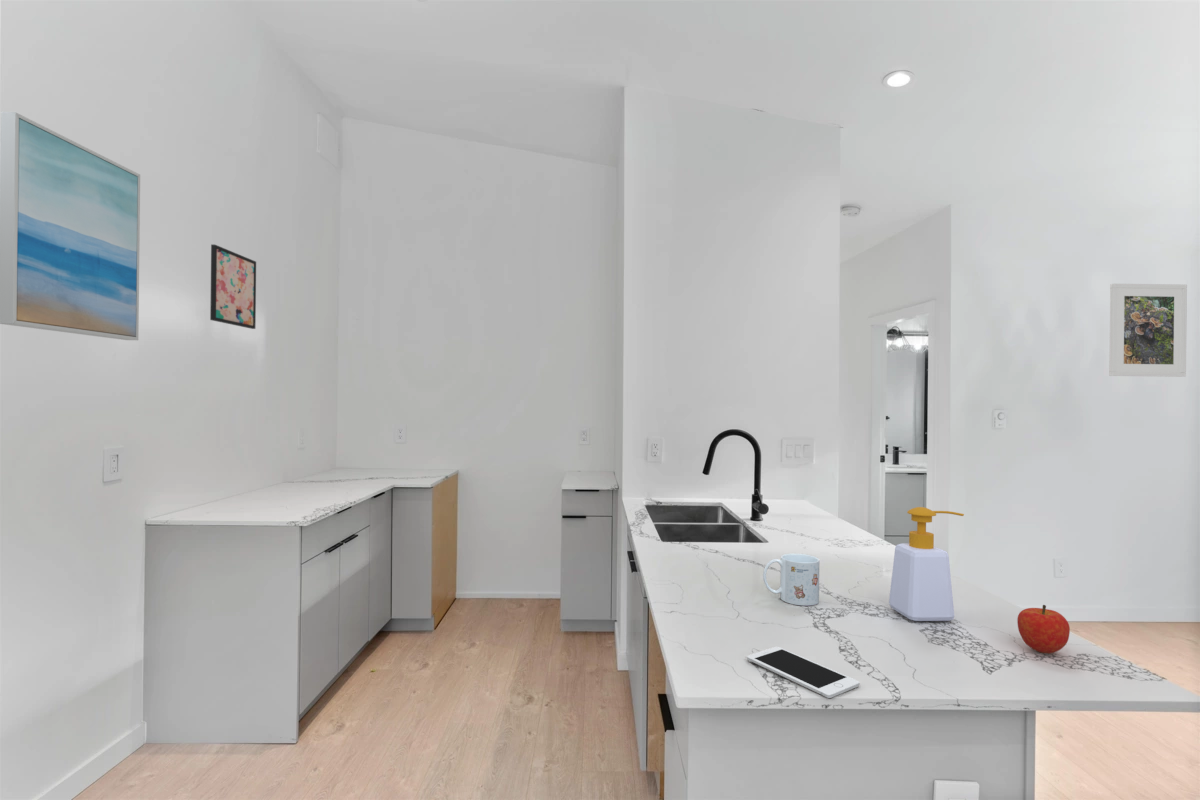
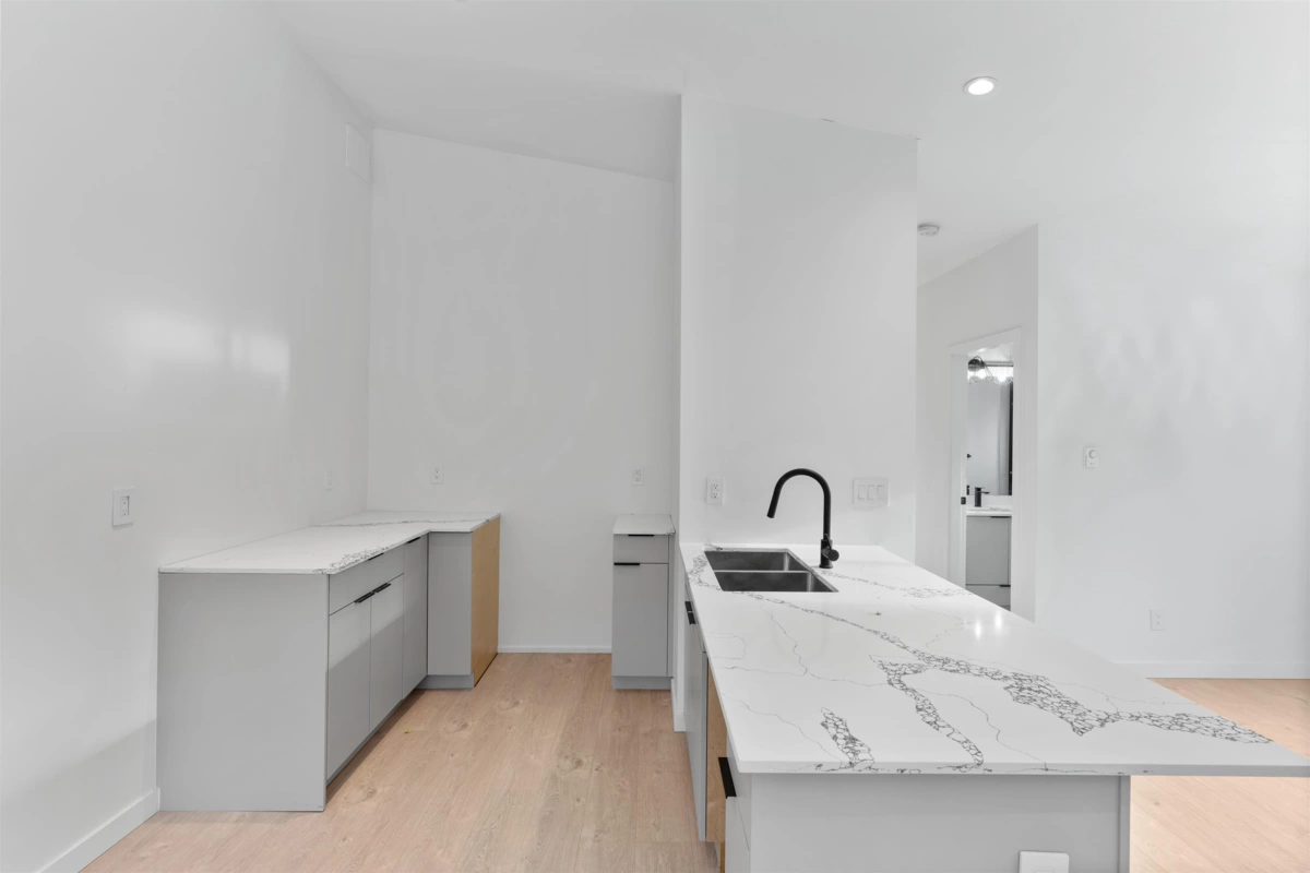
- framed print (1148, 330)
- soap bottle (931, 561)
- cell phone (800, 670)
- wall art (234, 289)
- mug (790, 578)
- fruit (1042, 628)
- wall art (78, 240)
